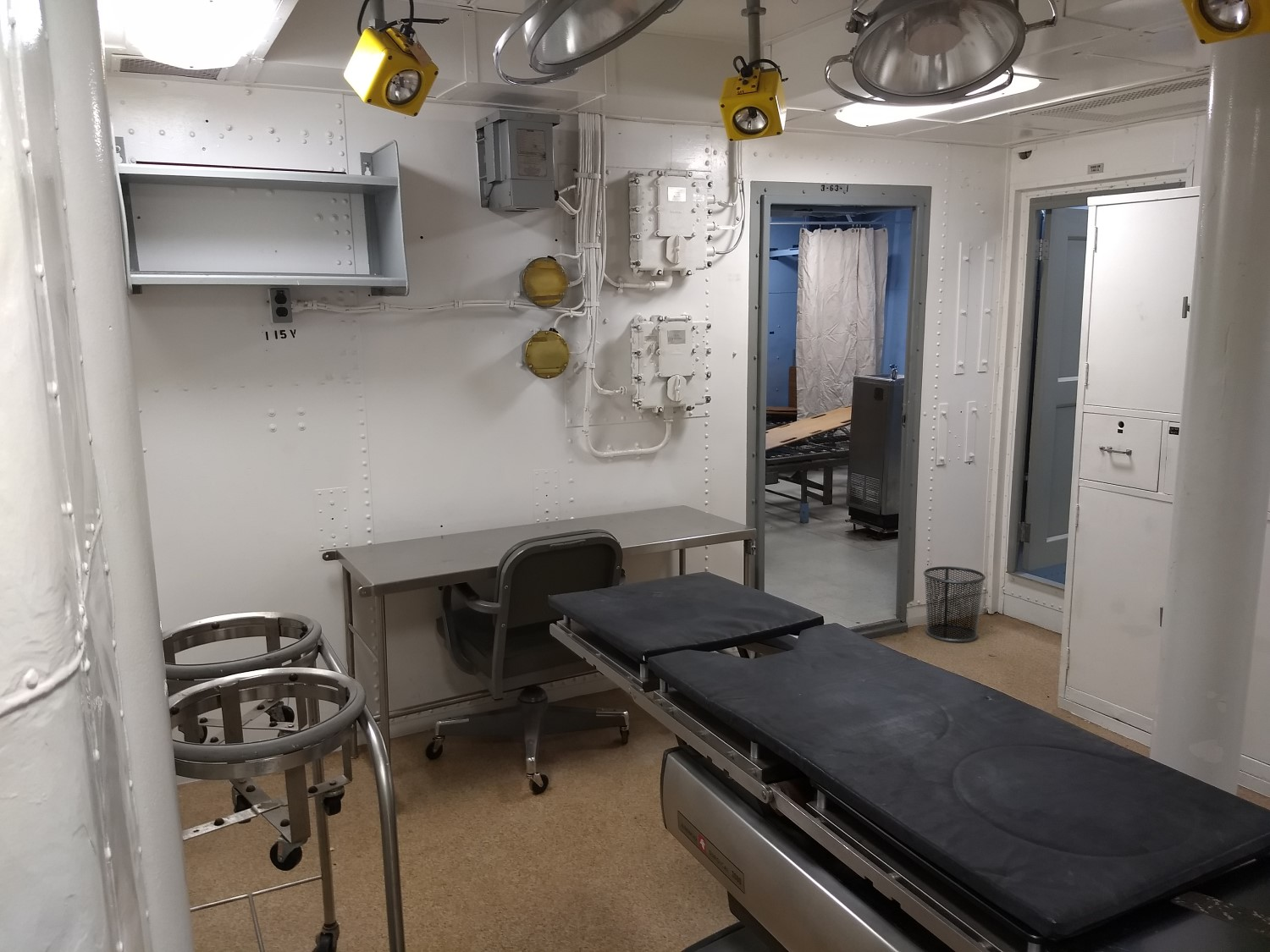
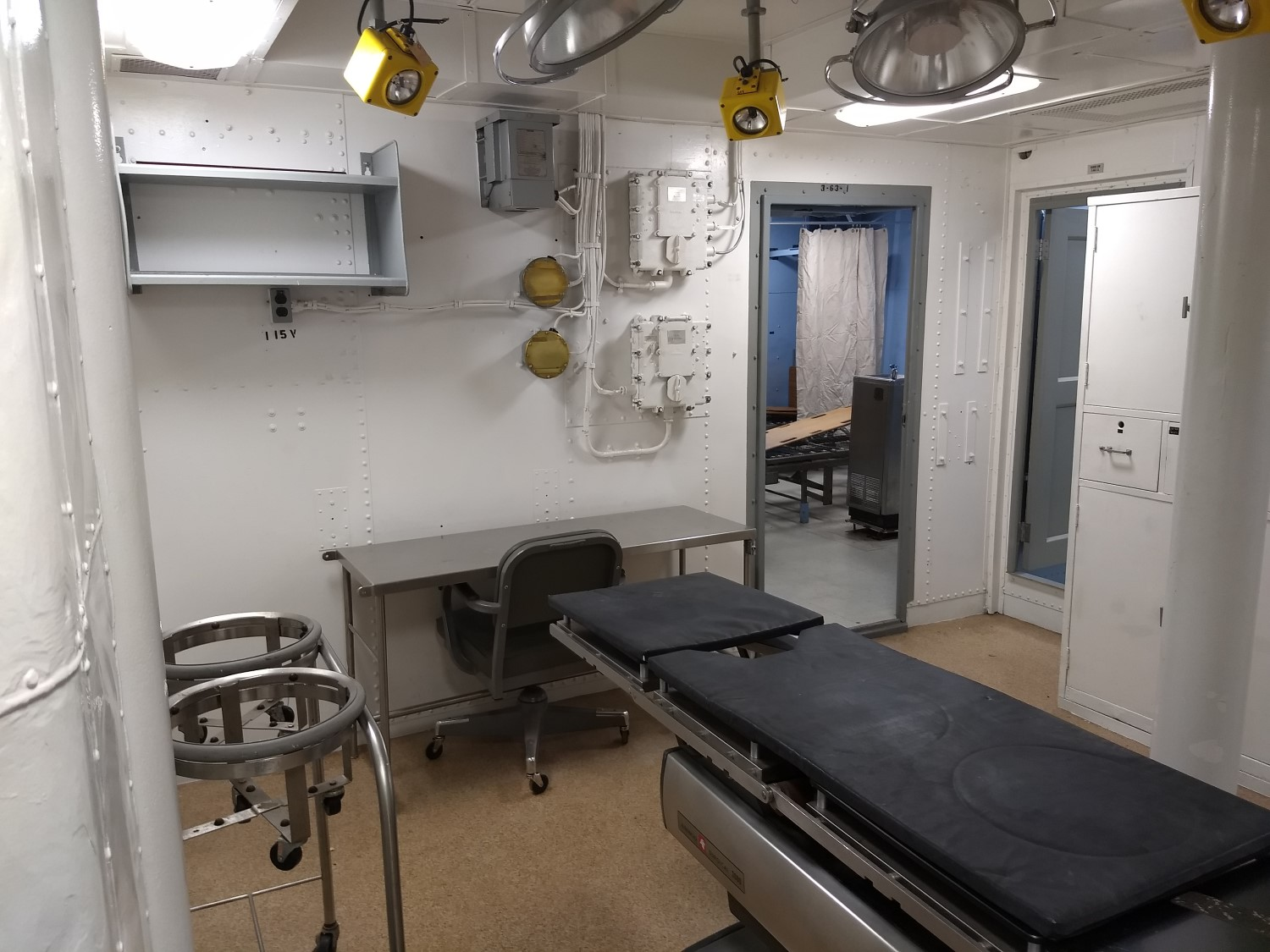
- waste bin (952, 603)
